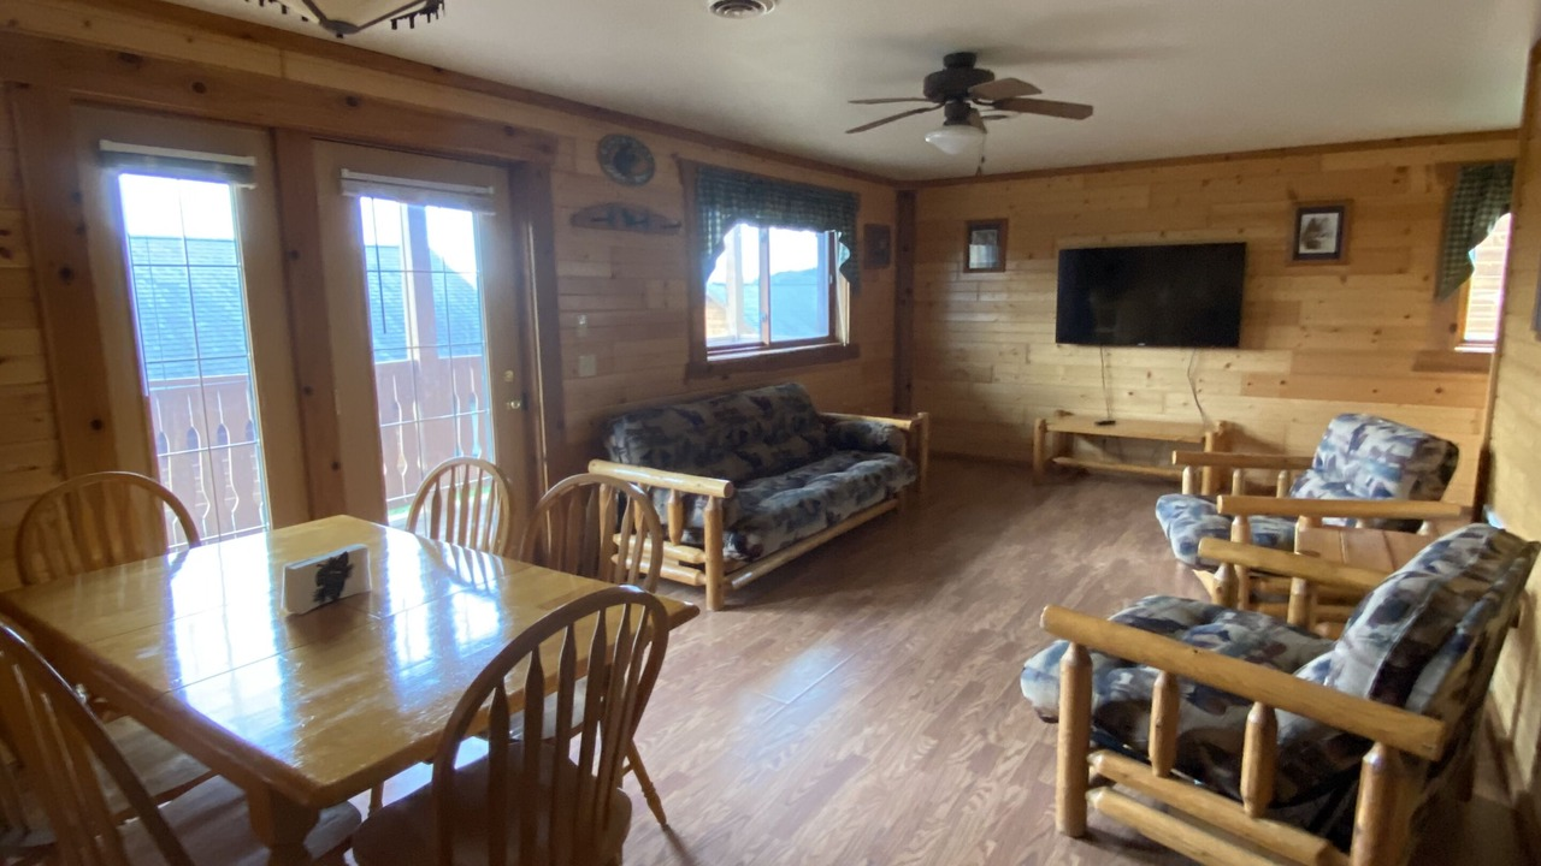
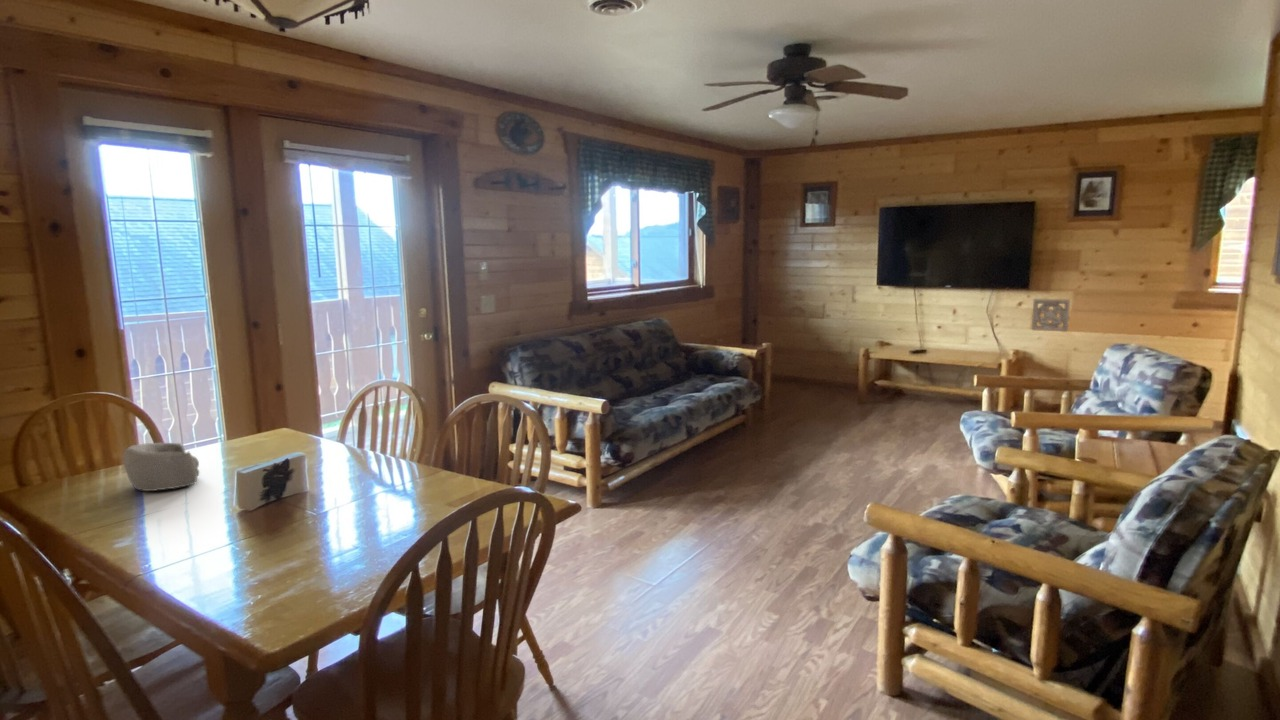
+ wall ornament (1050, 314)
+ decorative bowl (162, 463)
